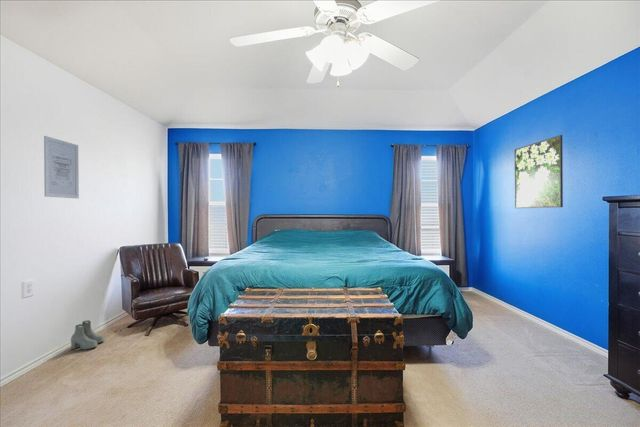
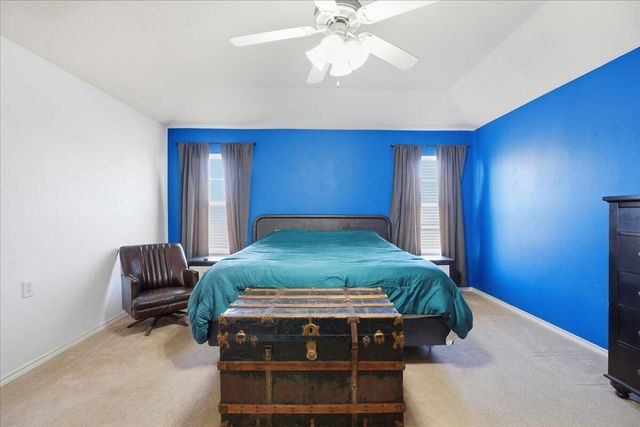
- boots (87, 334)
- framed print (536, 175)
- wall art (62, 169)
